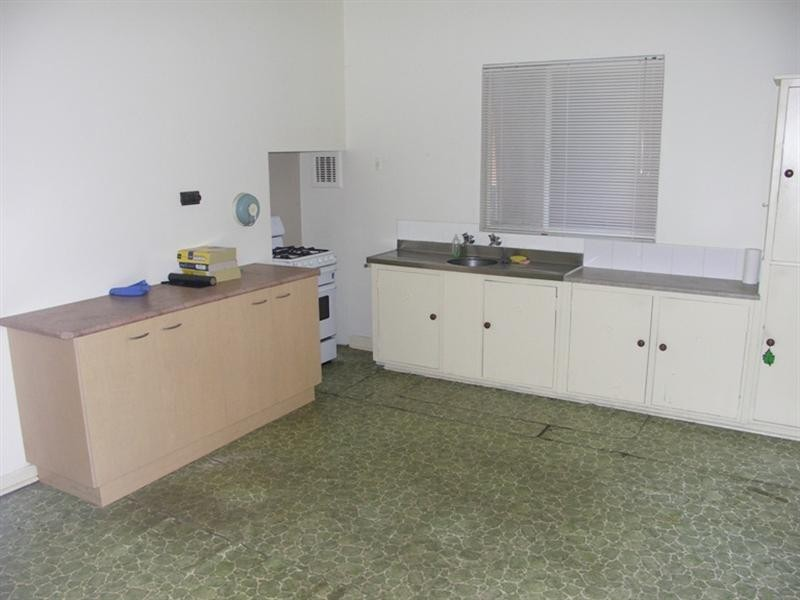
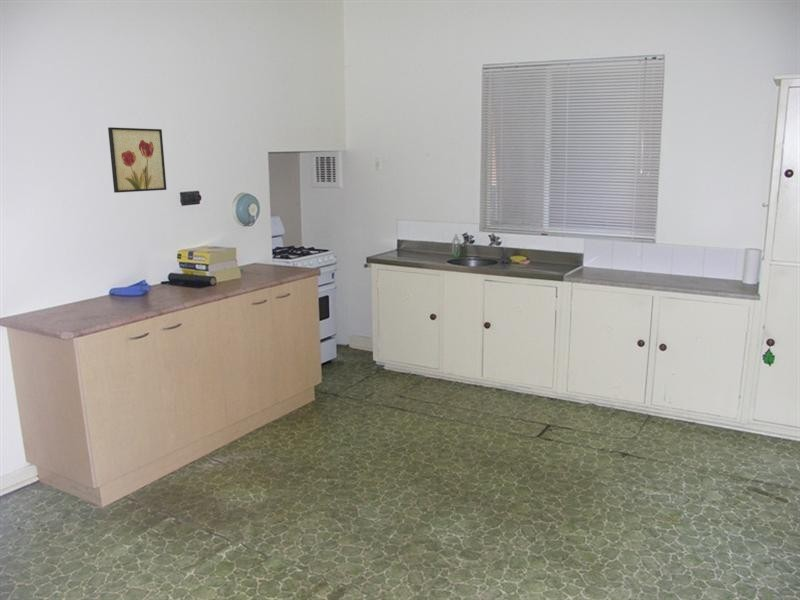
+ wall art (137, 160)
